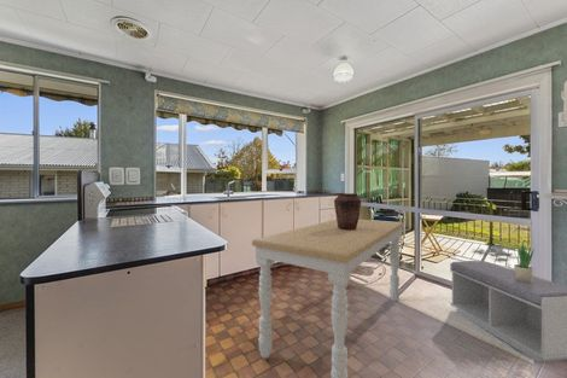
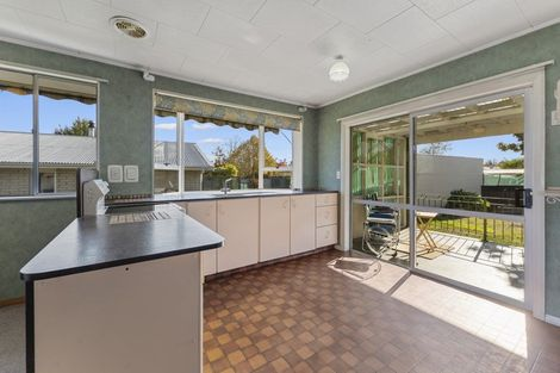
- vase (347, 210)
- bench (507, 302)
- potted plant (525, 260)
- dining table (341, 275)
